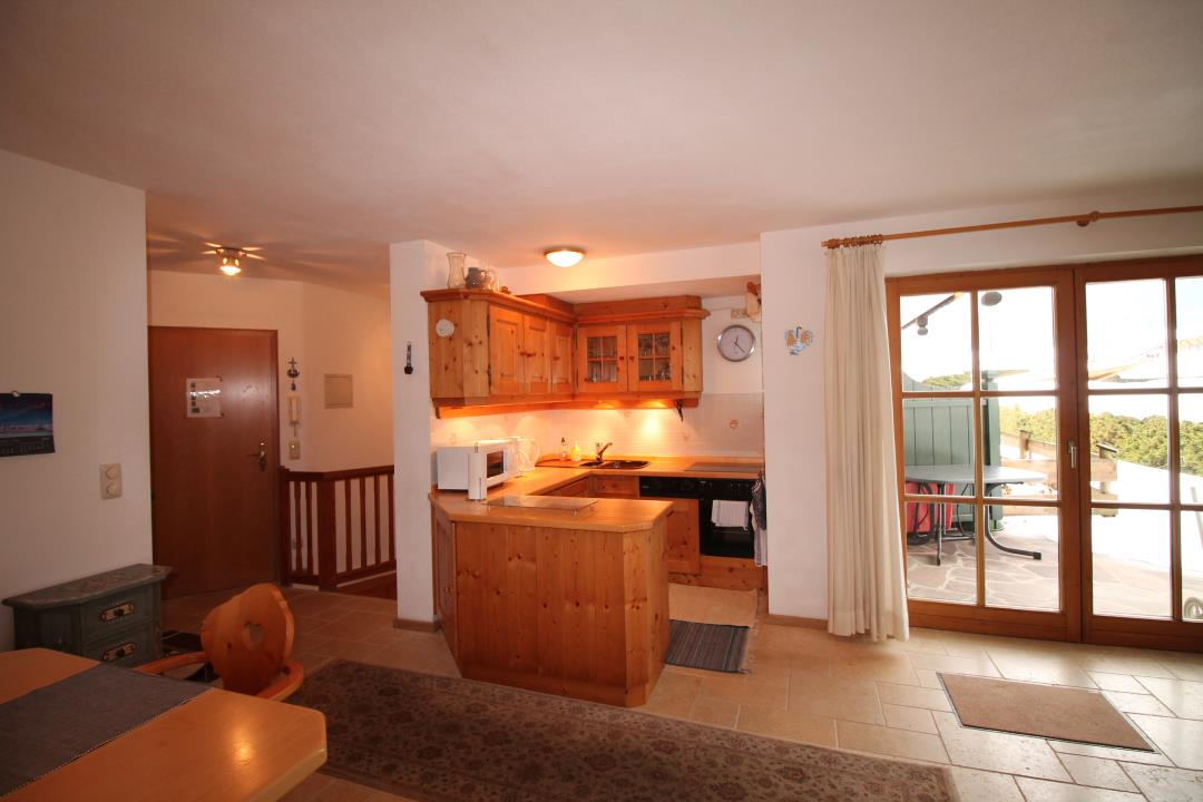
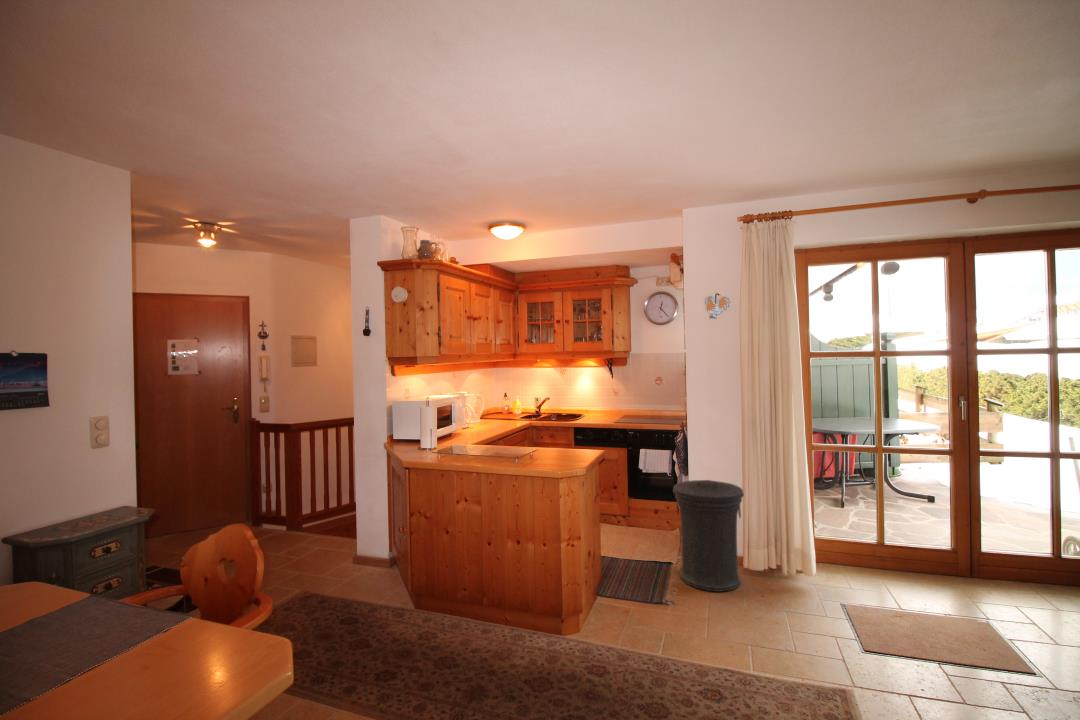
+ trash can (708, 529)
